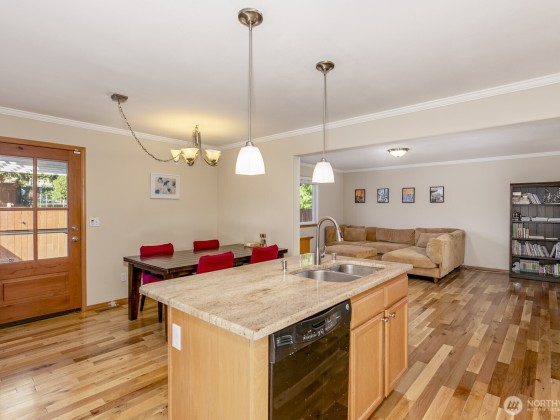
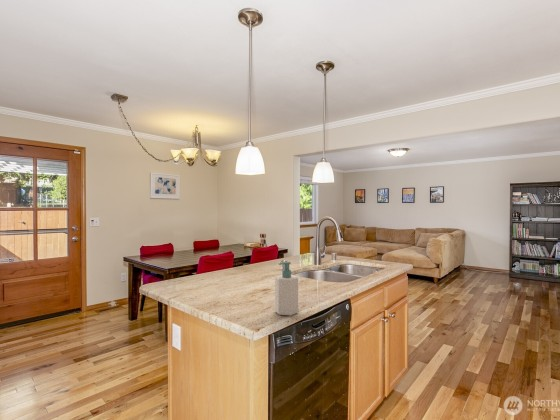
+ soap bottle (286, 287)
